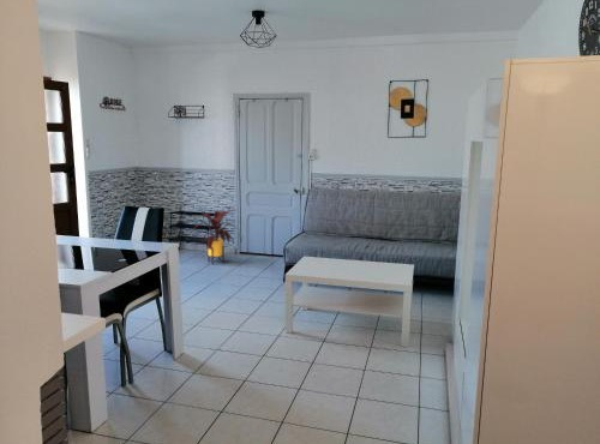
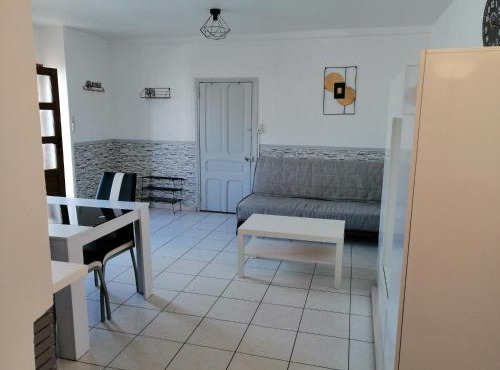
- house plant (215, 235)
